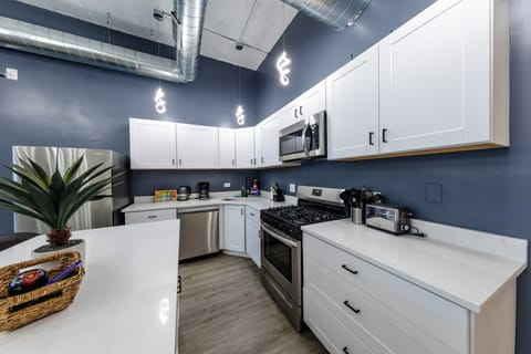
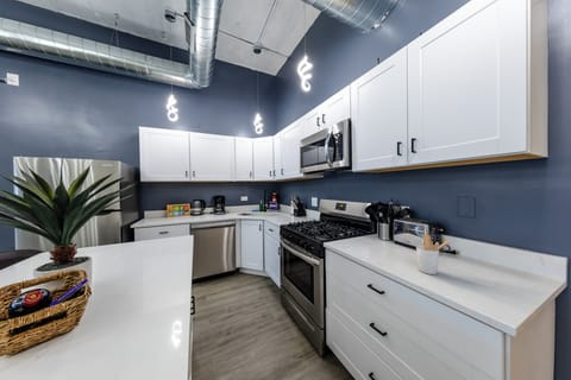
+ utensil holder (433, 254)
